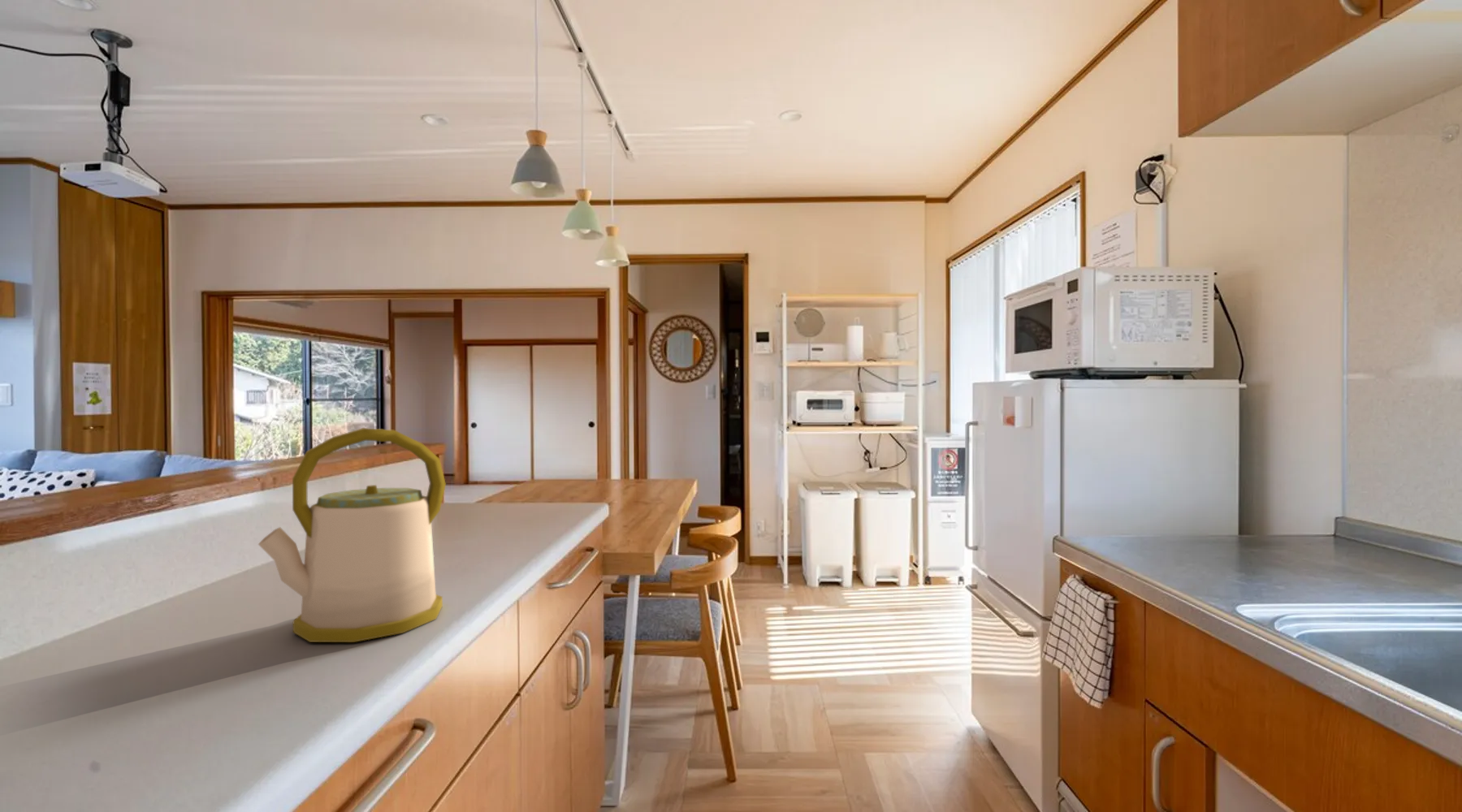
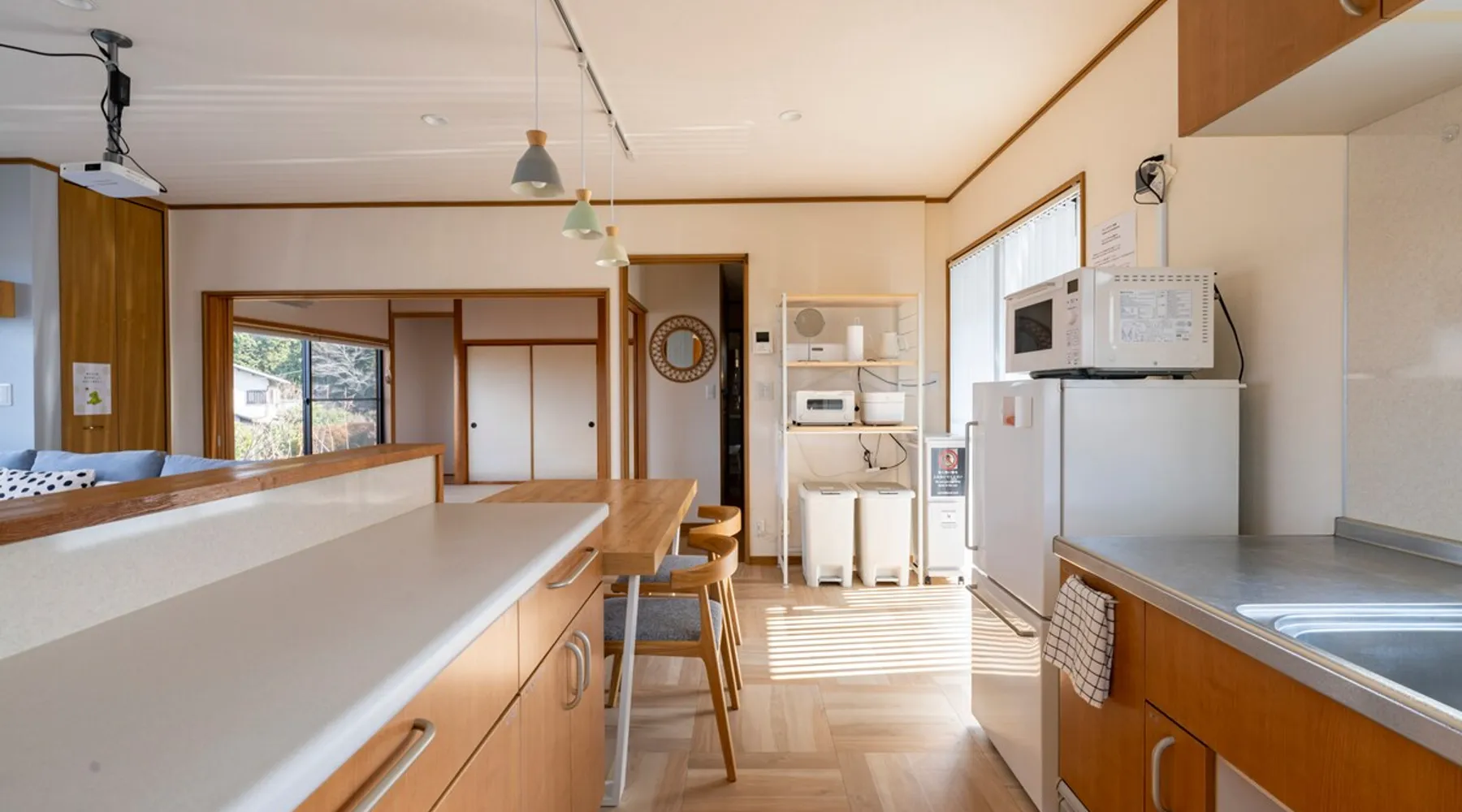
- kettle (357, 525)
